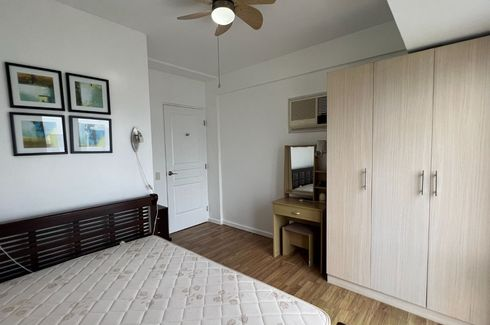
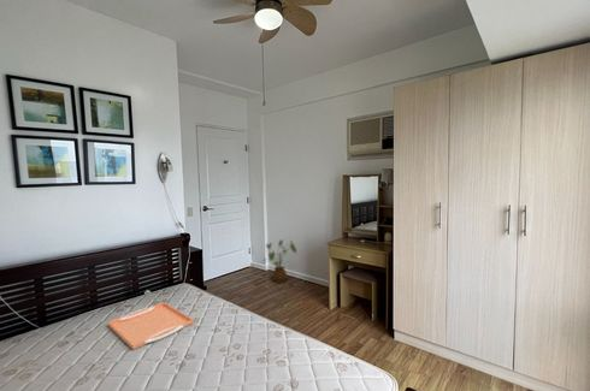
+ serving tray (151, 321)
+ house plant (279, 261)
